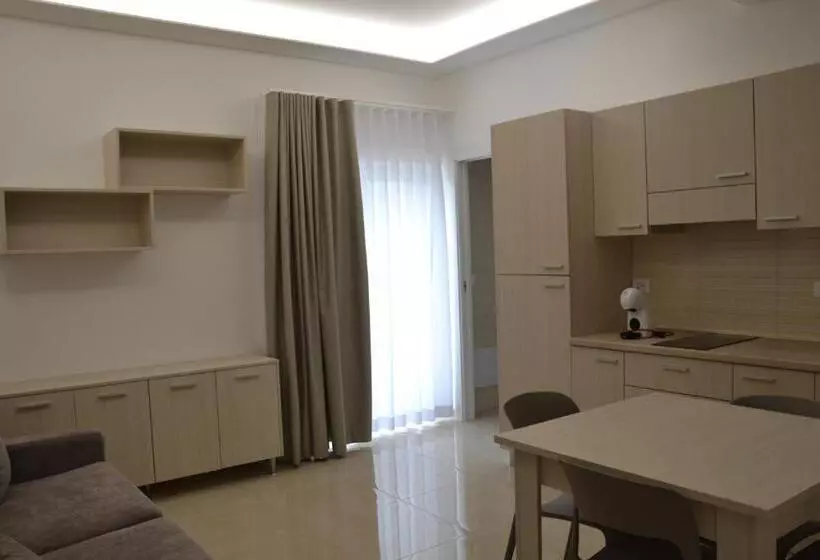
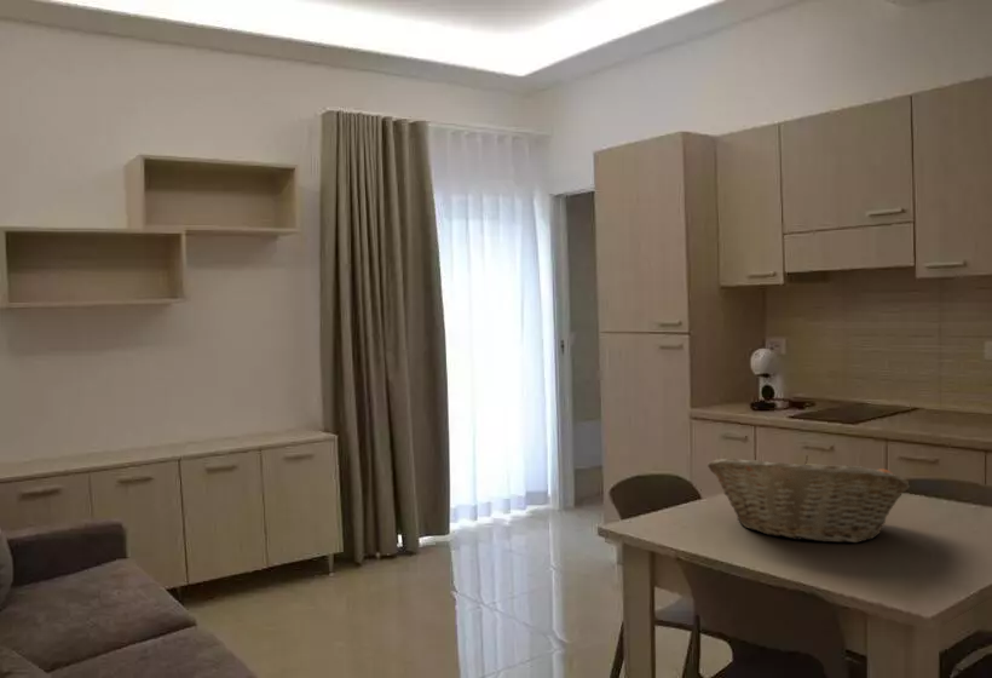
+ fruit basket (803, 489)
